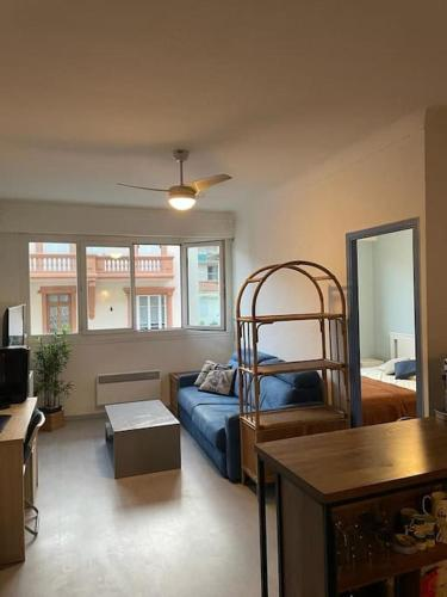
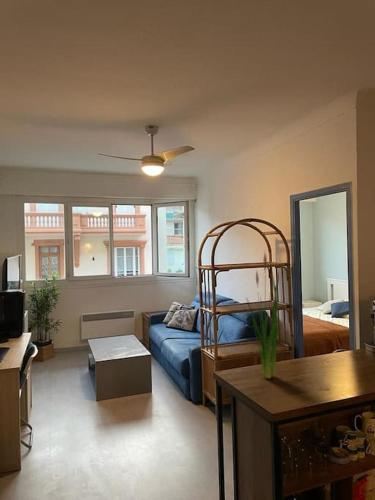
+ plant (267, 313)
